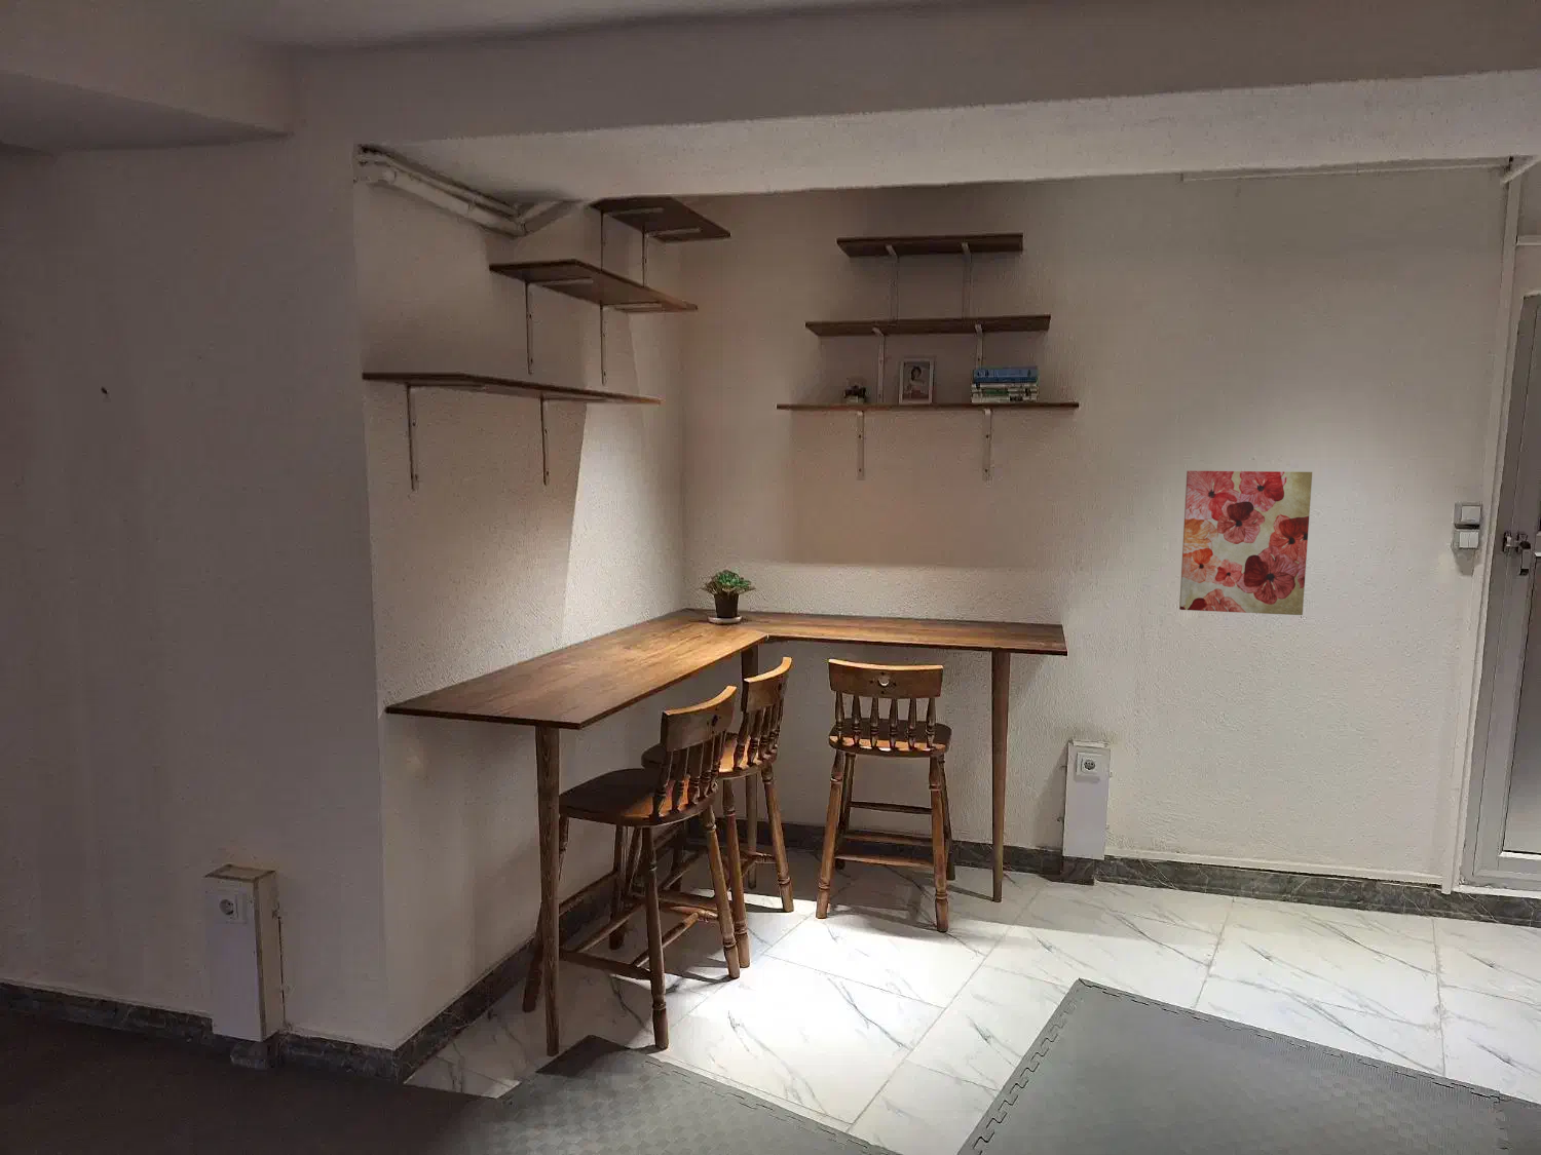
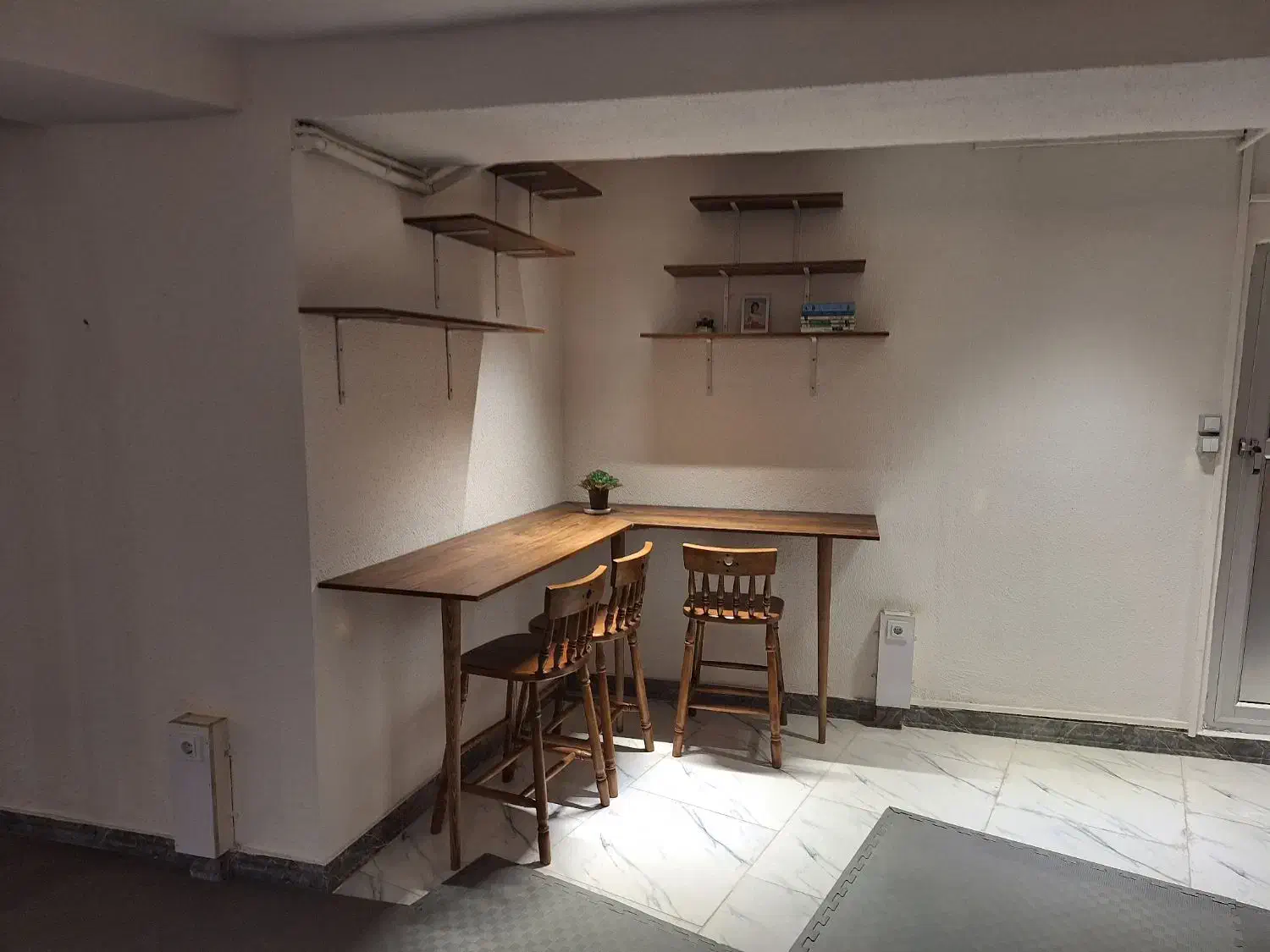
- wall art (1244, 542)
